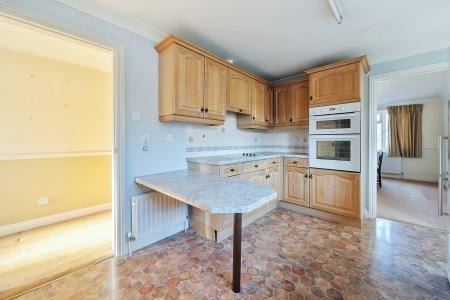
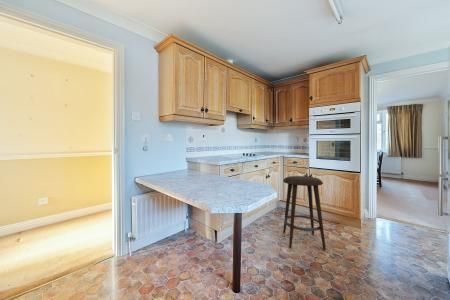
+ stool (301, 215)
